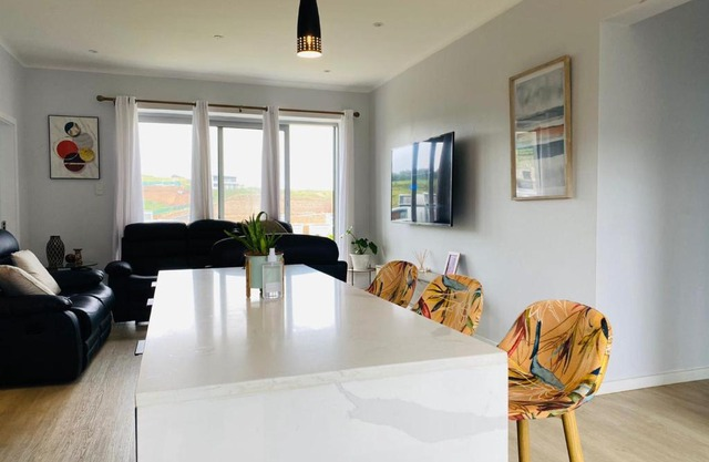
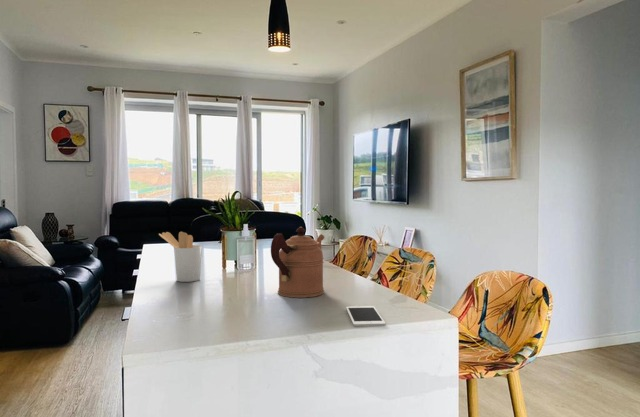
+ utensil holder (181, 255)
+ coffeepot (300, 259)
+ cell phone (364, 315)
